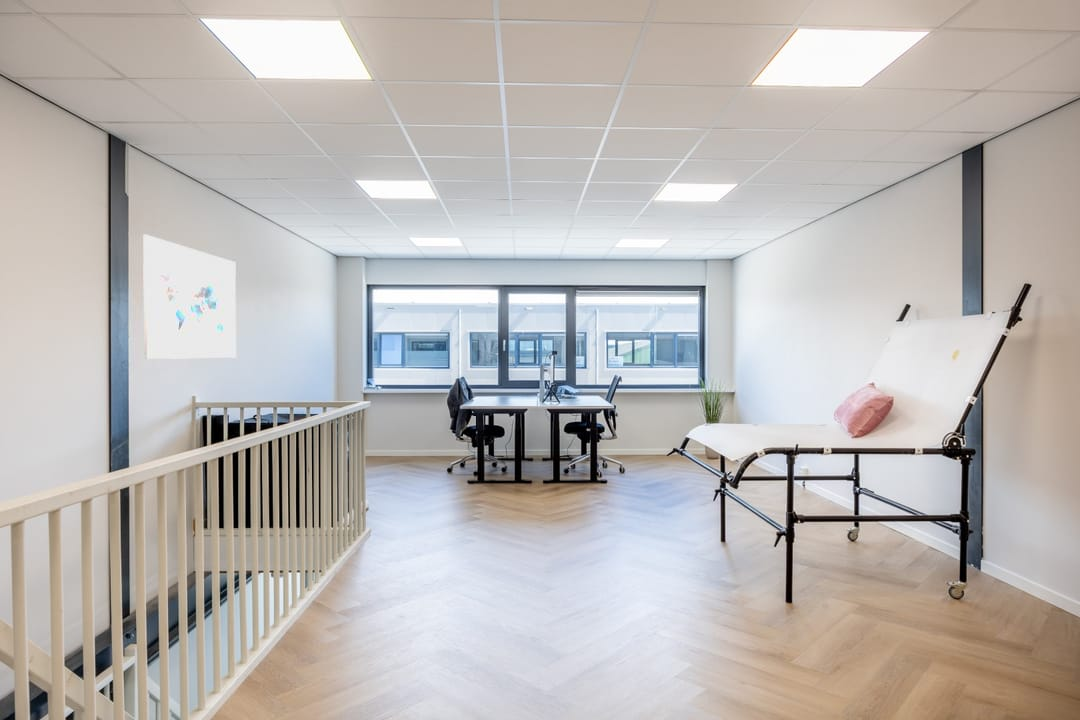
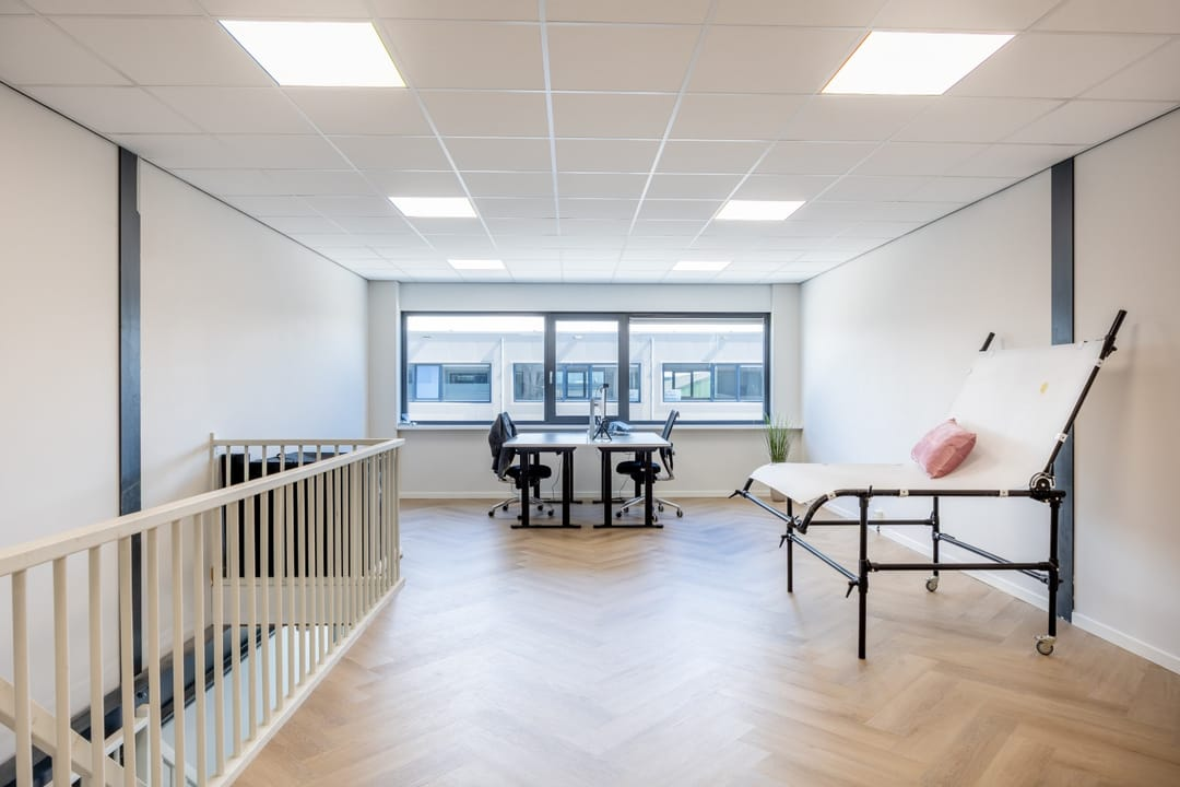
- wall art (195, 304)
